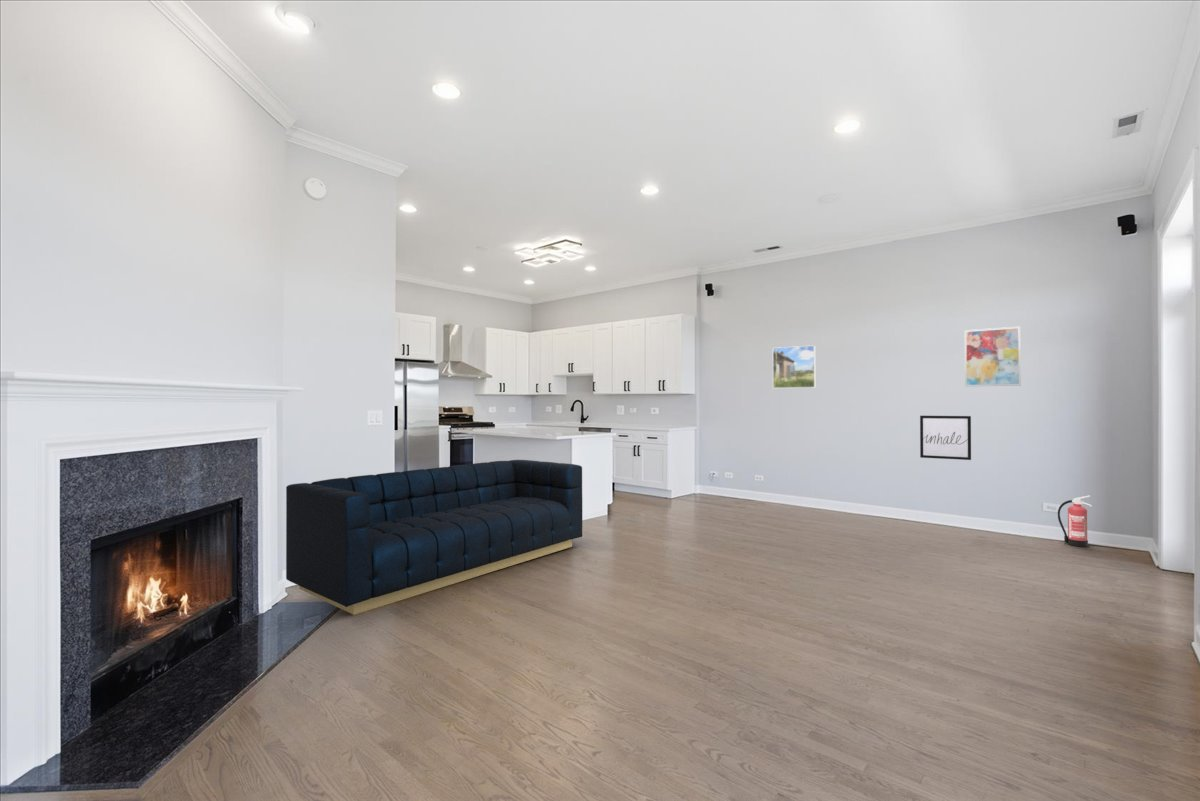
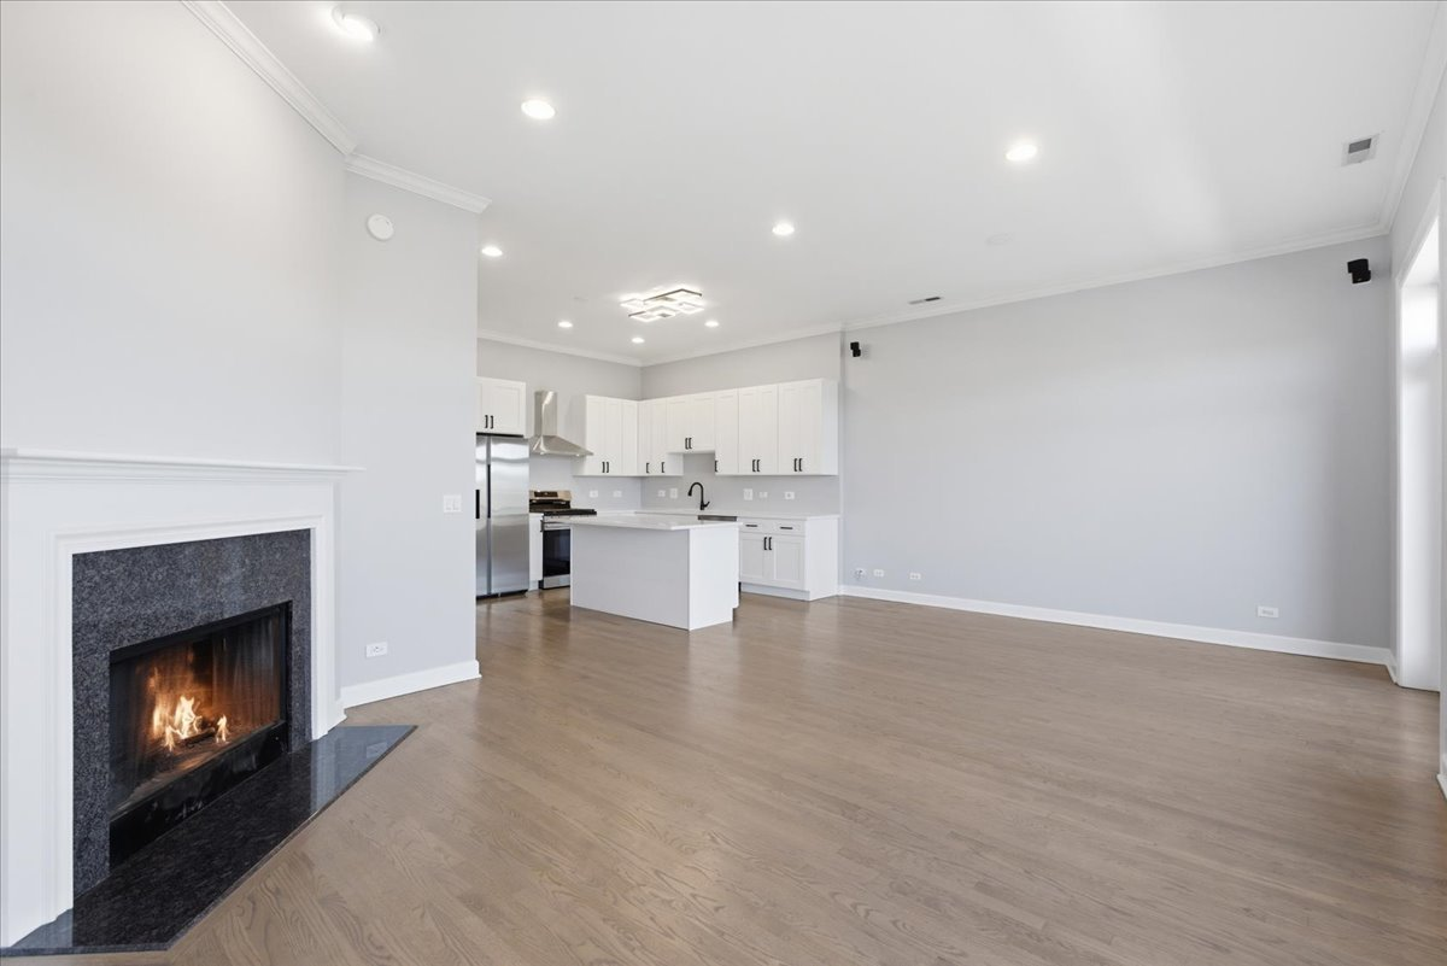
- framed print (793, 367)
- fire extinguisher (1074, 519)
- wall art (945, 437)
- wall art (991, 357)
- sofa (454, 518)
